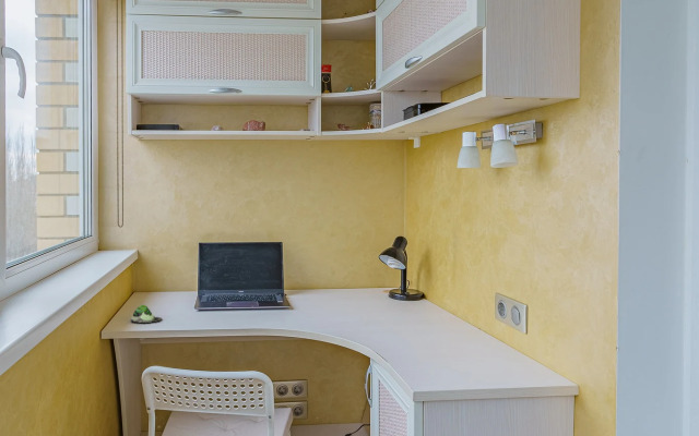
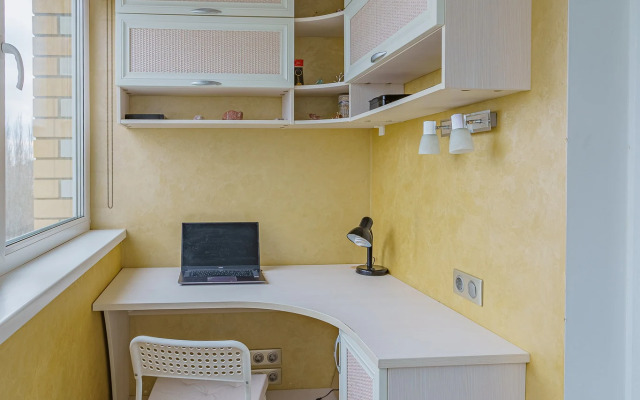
- succulent plant (146, 312)
